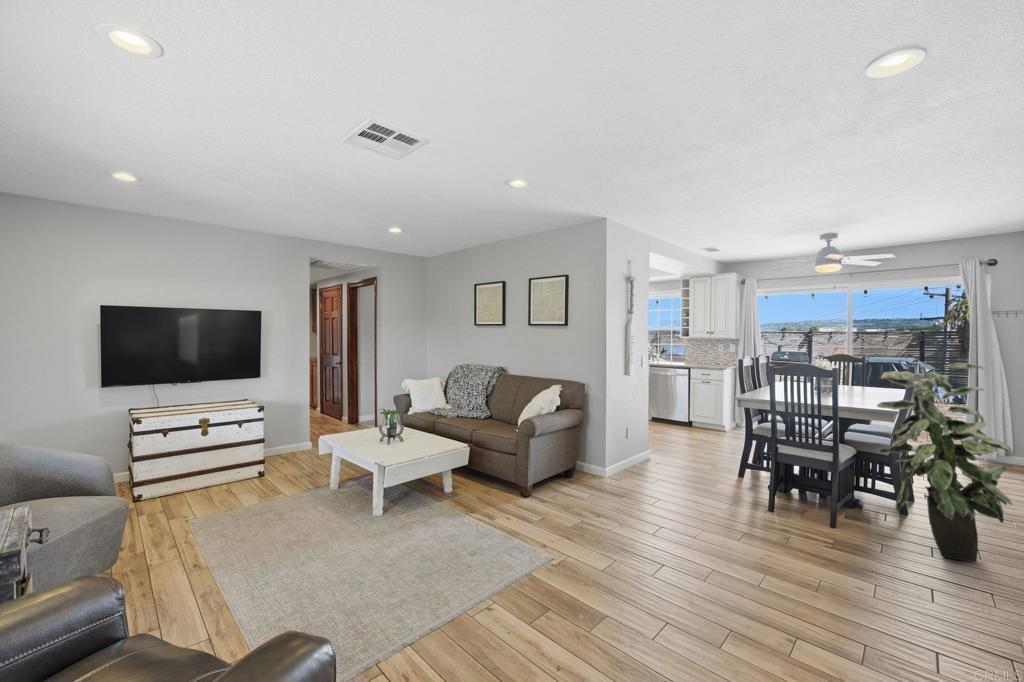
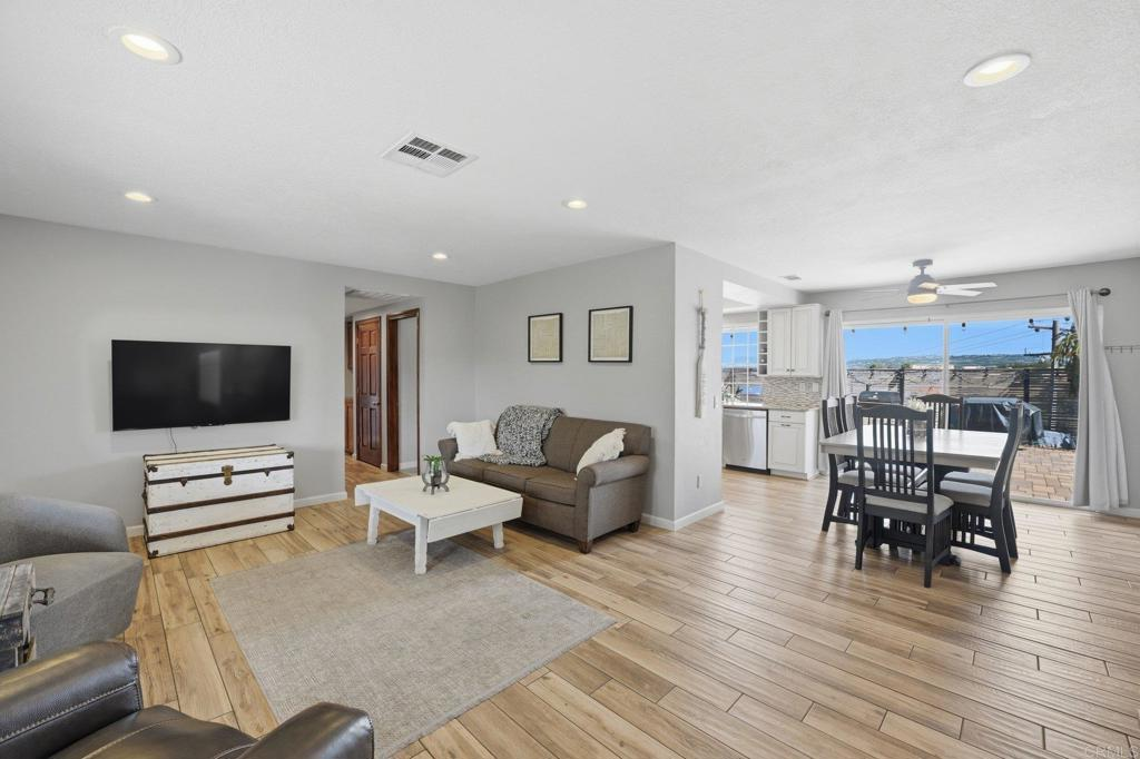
- indoor plant (945, 459)
